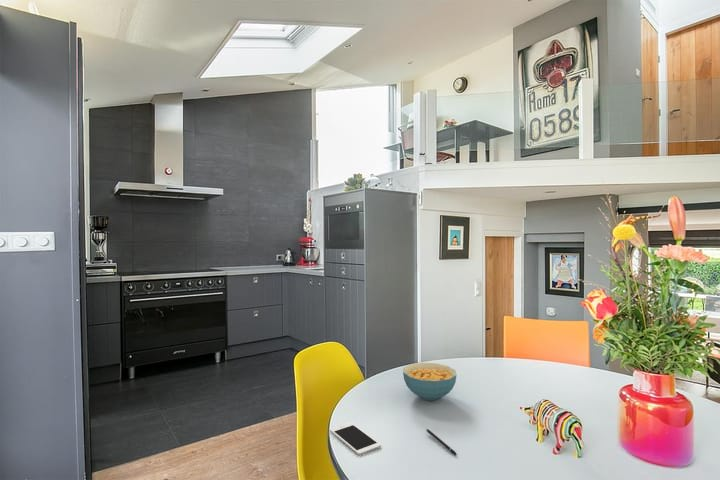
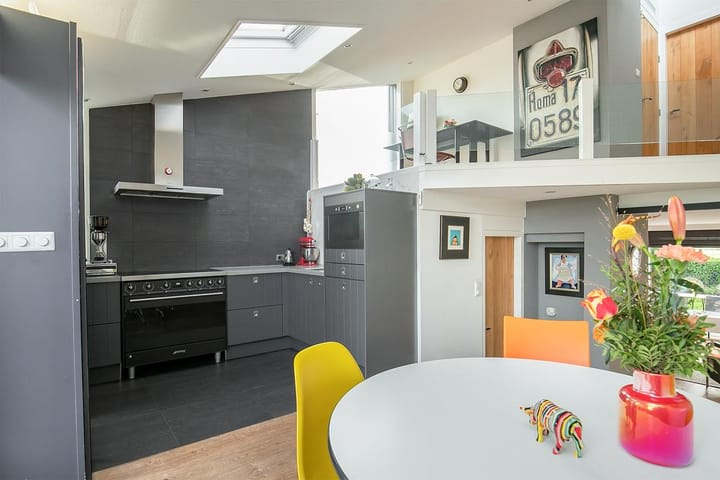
- cell phone (354, 437)
- pen (441, 441)
- cereal bowl (429, 384)
